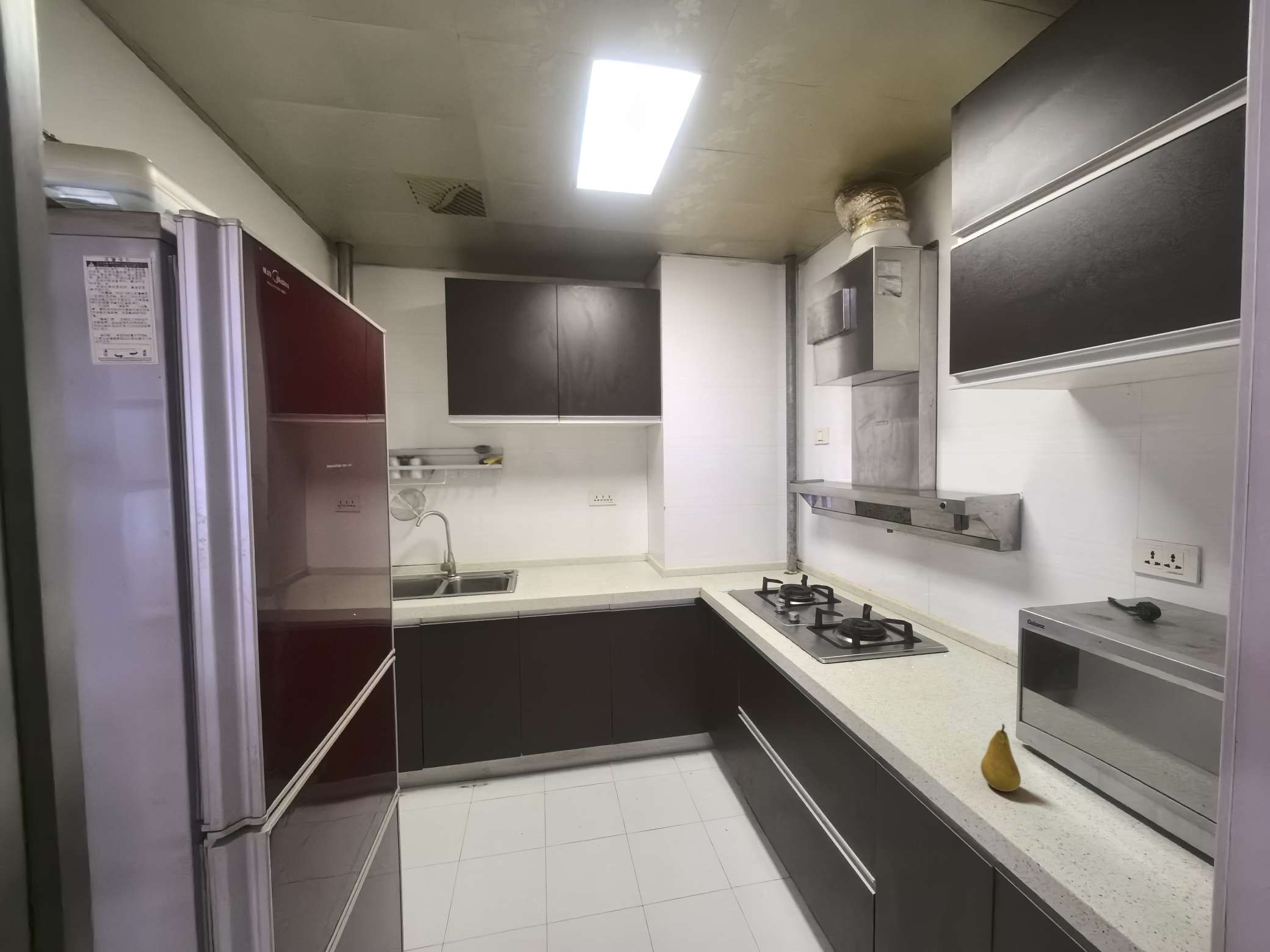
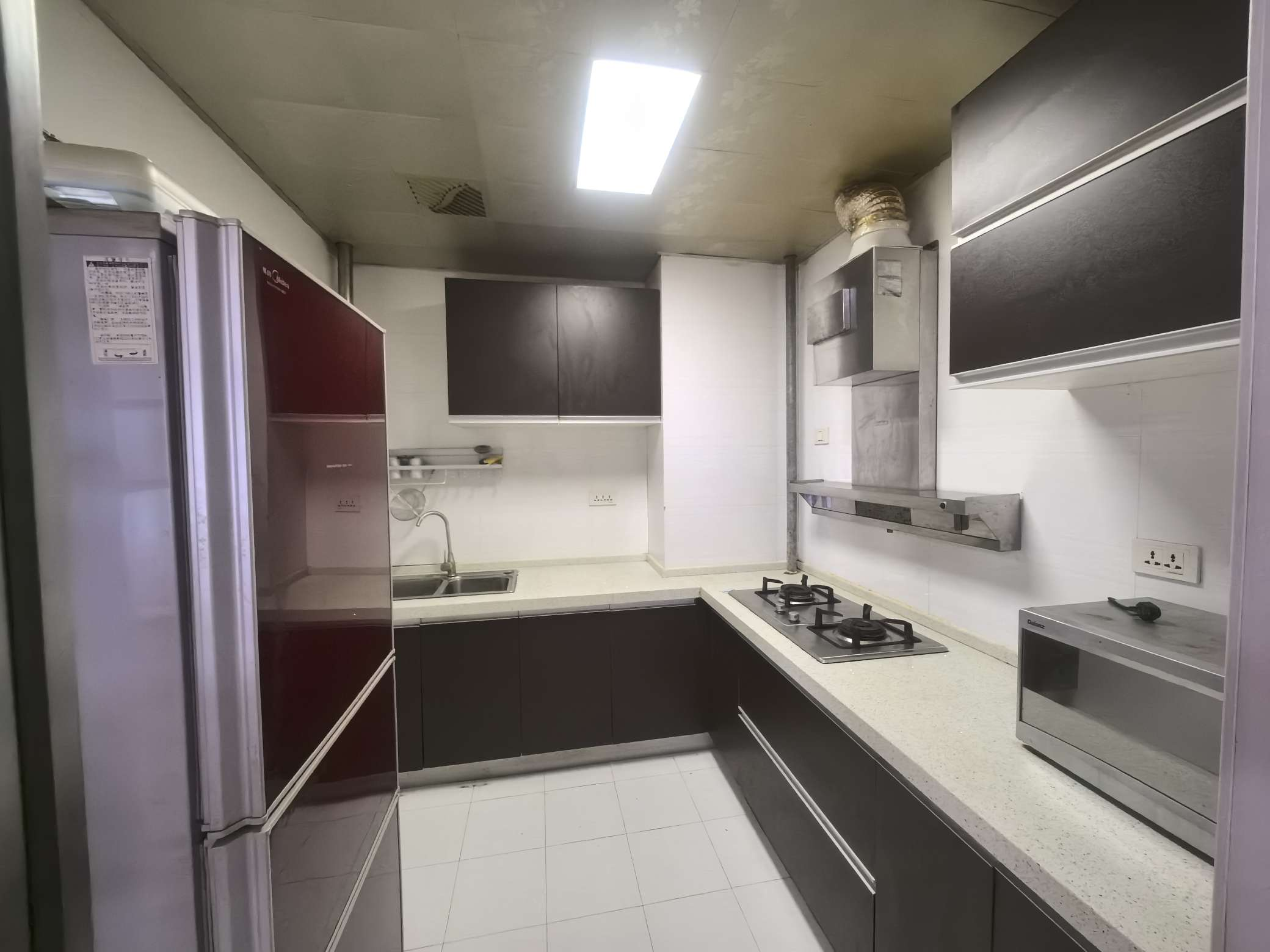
- fruit (1000, 754)
